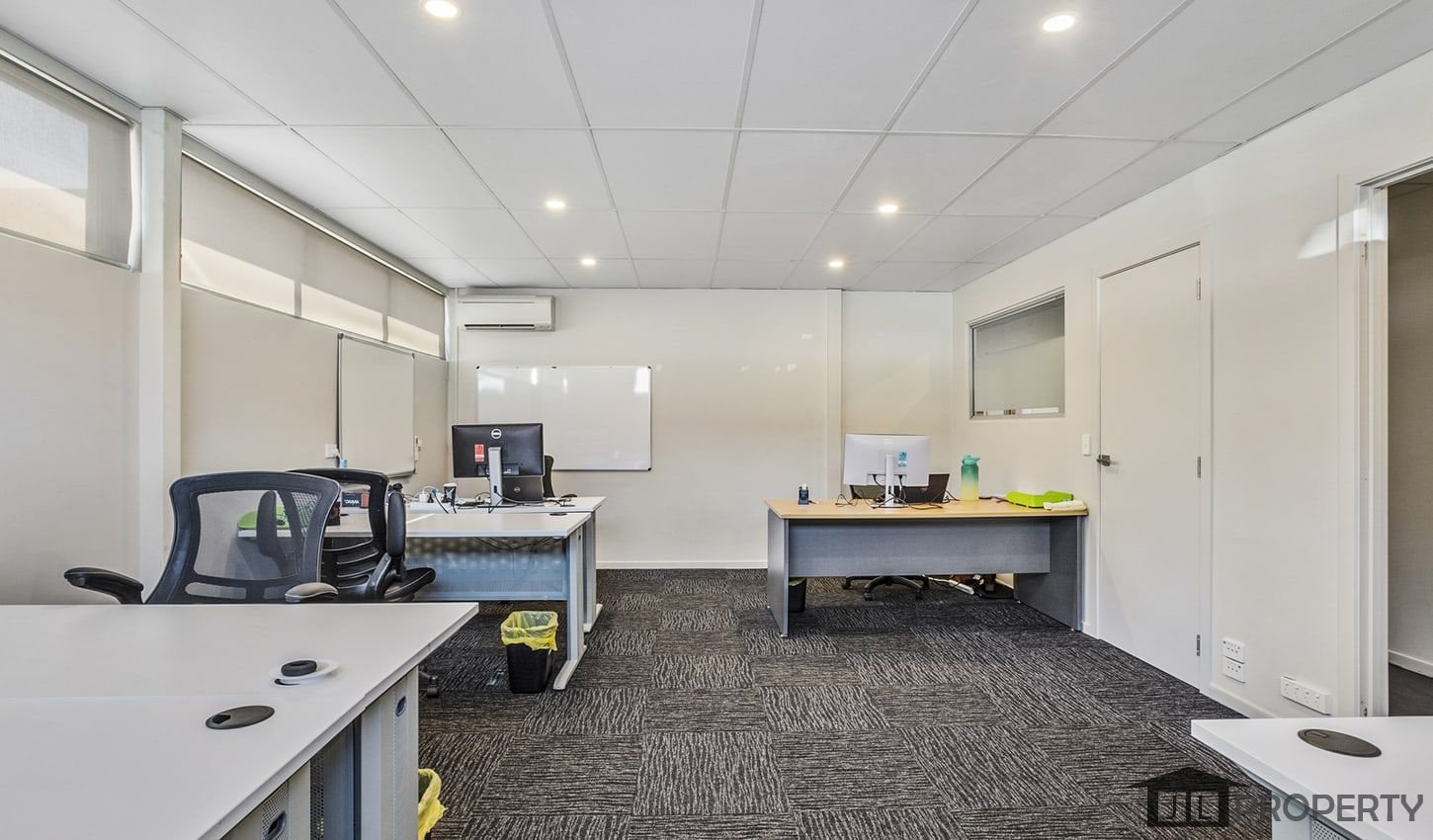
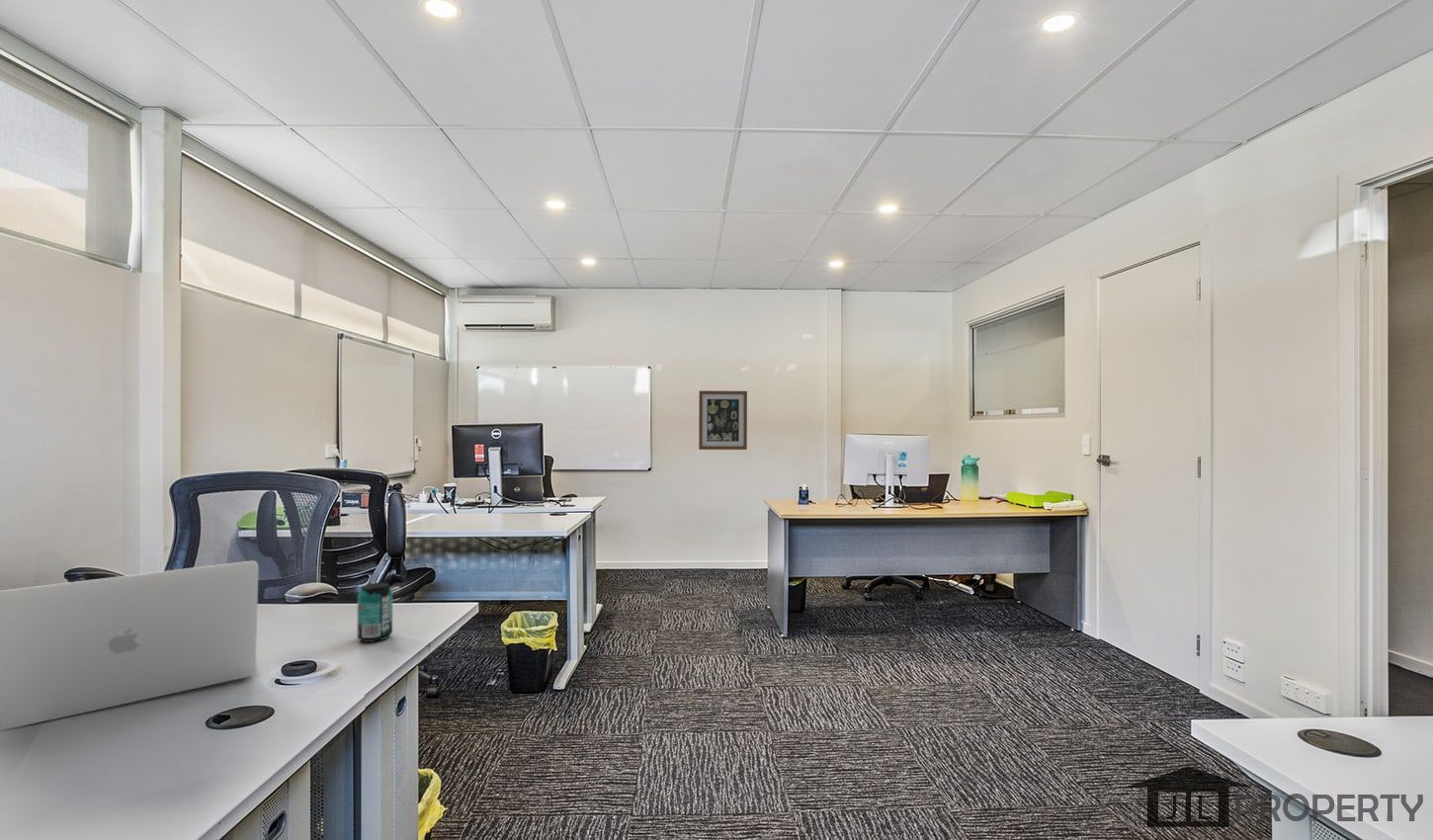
+ laptop (130, 624)
+ beverage can (375, 611)
+ wall art (722, 420)
